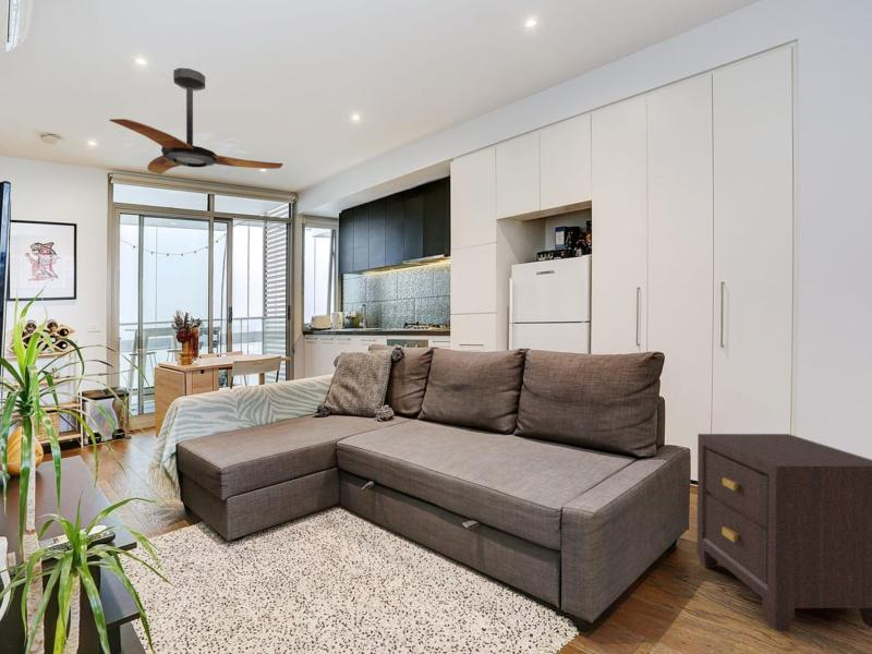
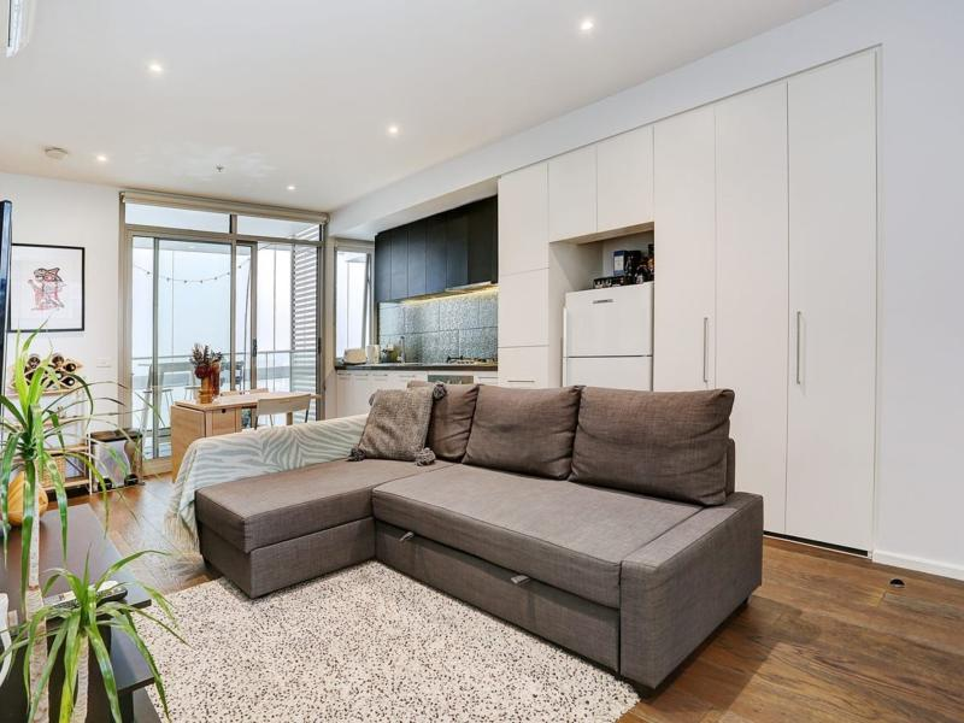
- ceiling fan (192, 123)
- nightstand (780, 520)
